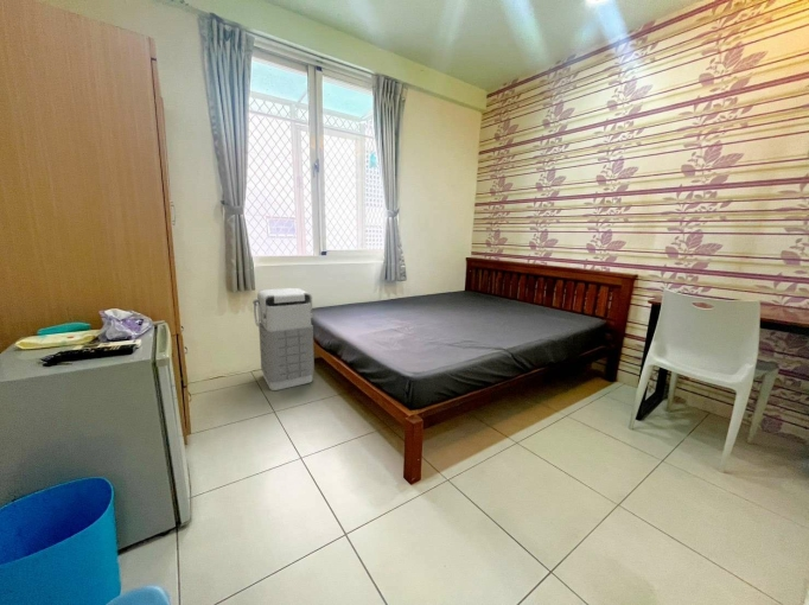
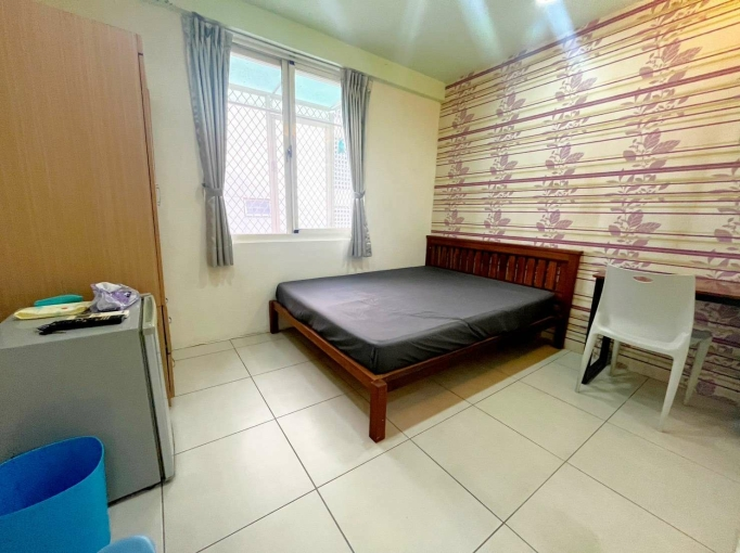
- grenade (285, 336)
